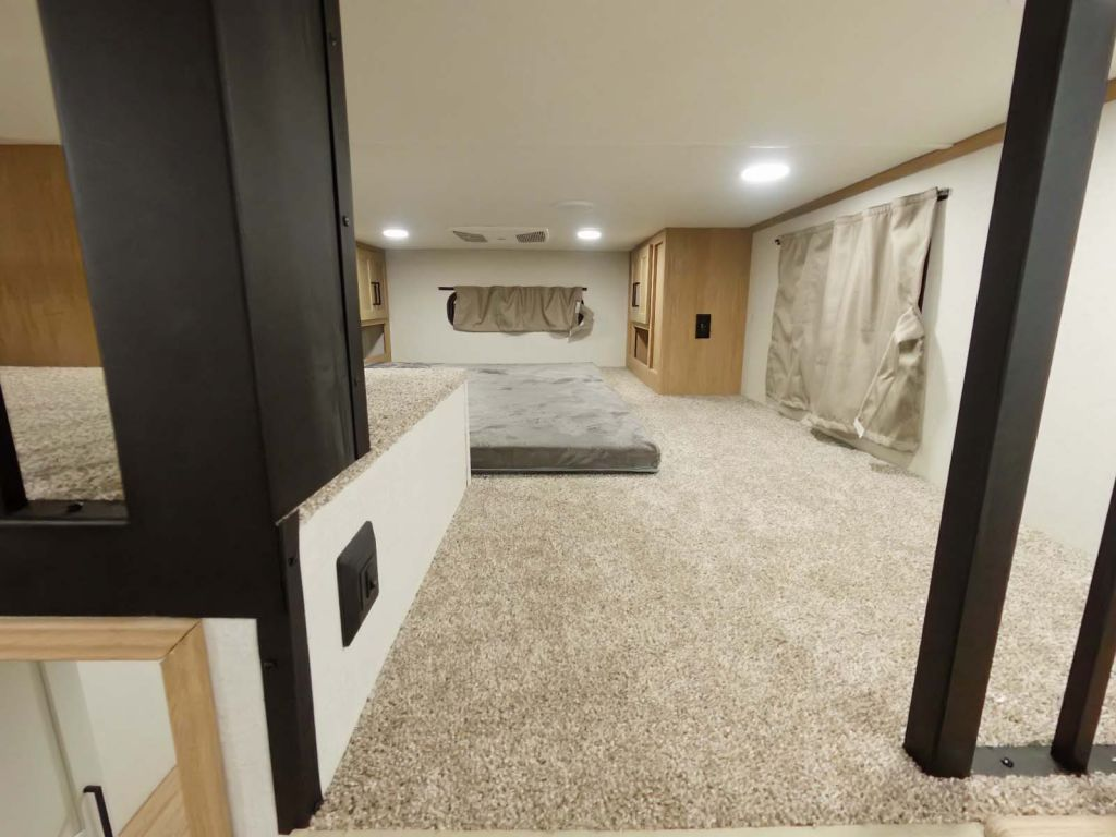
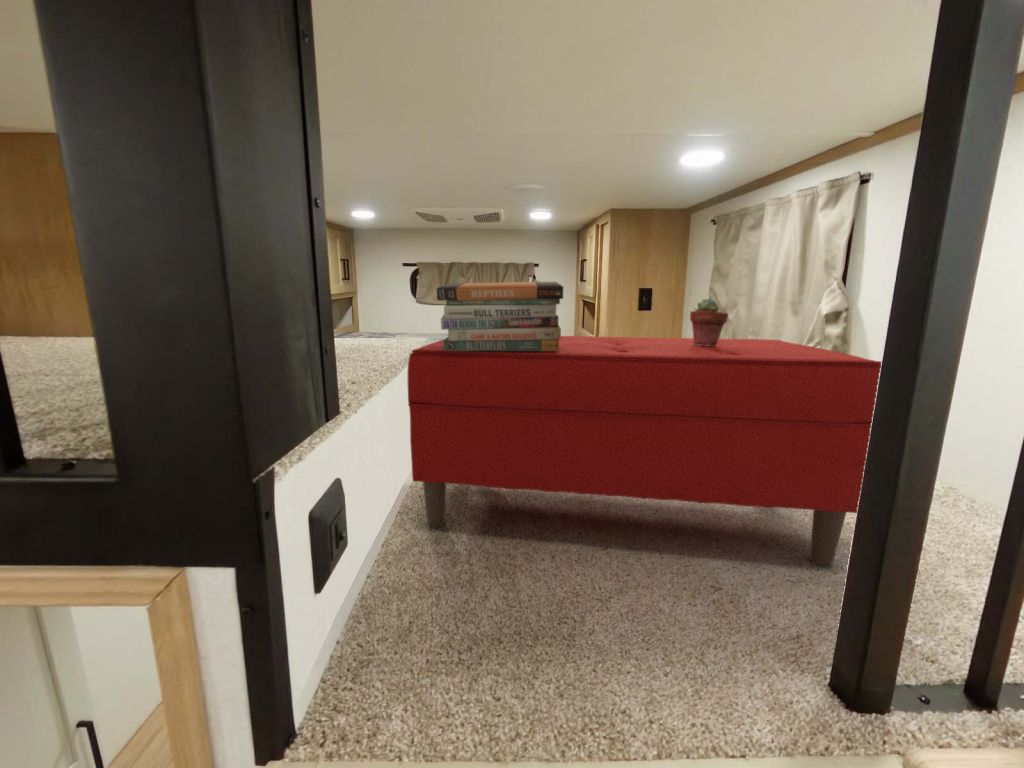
+ book stack (501, 318)
+ potted succulent (706, 321)
+ bench (614, 429)
